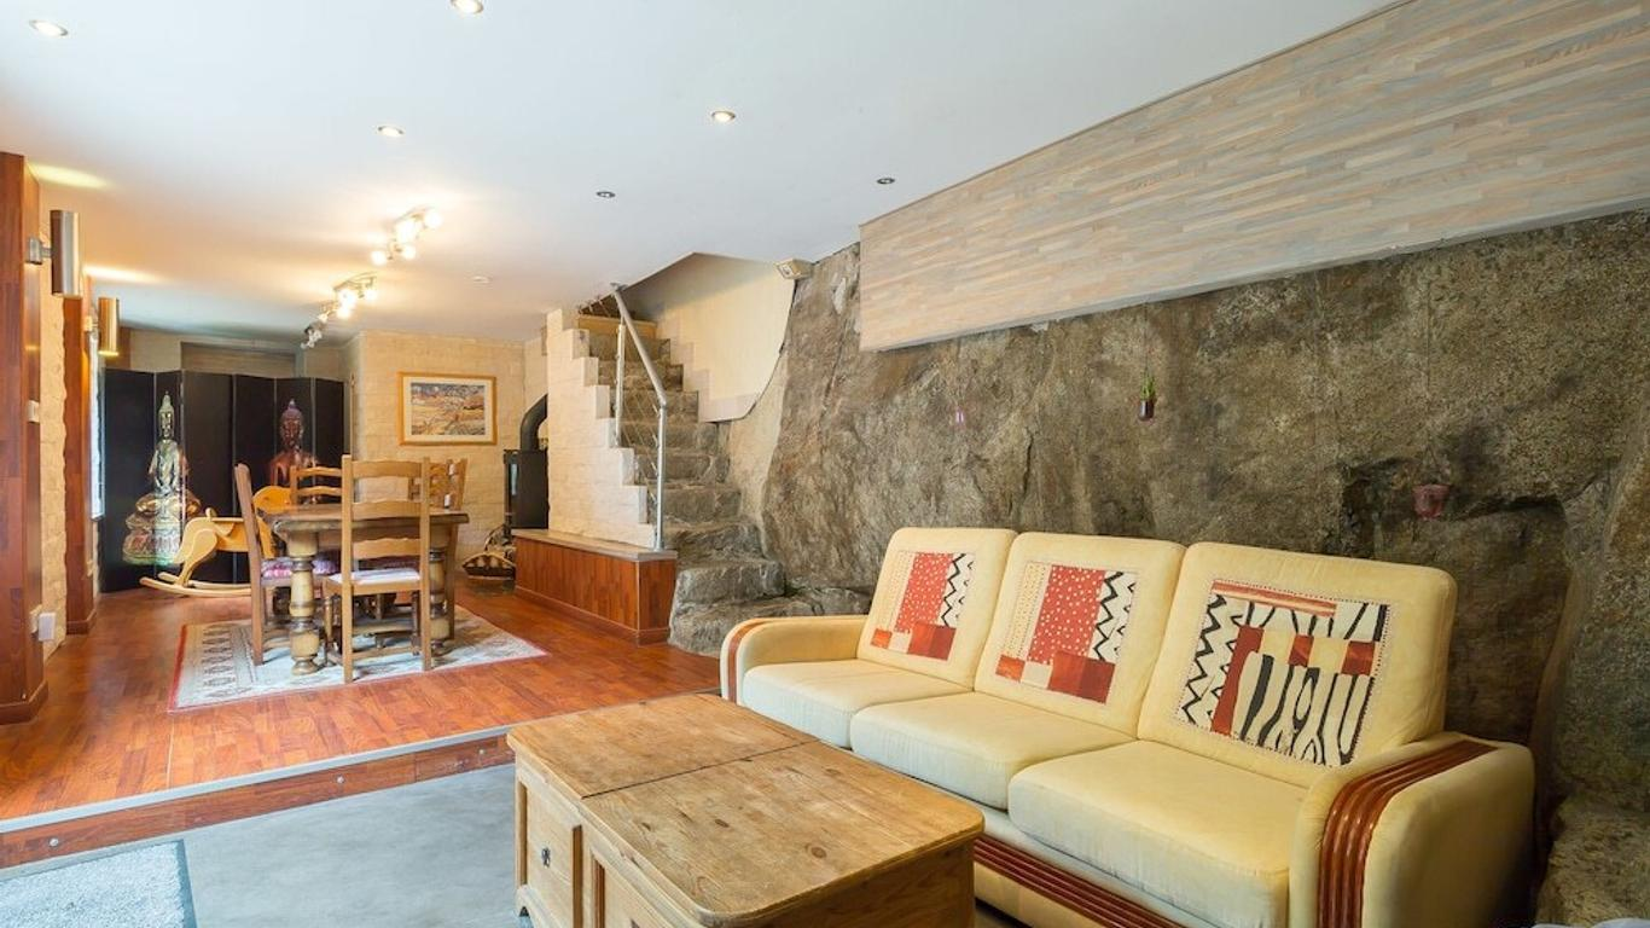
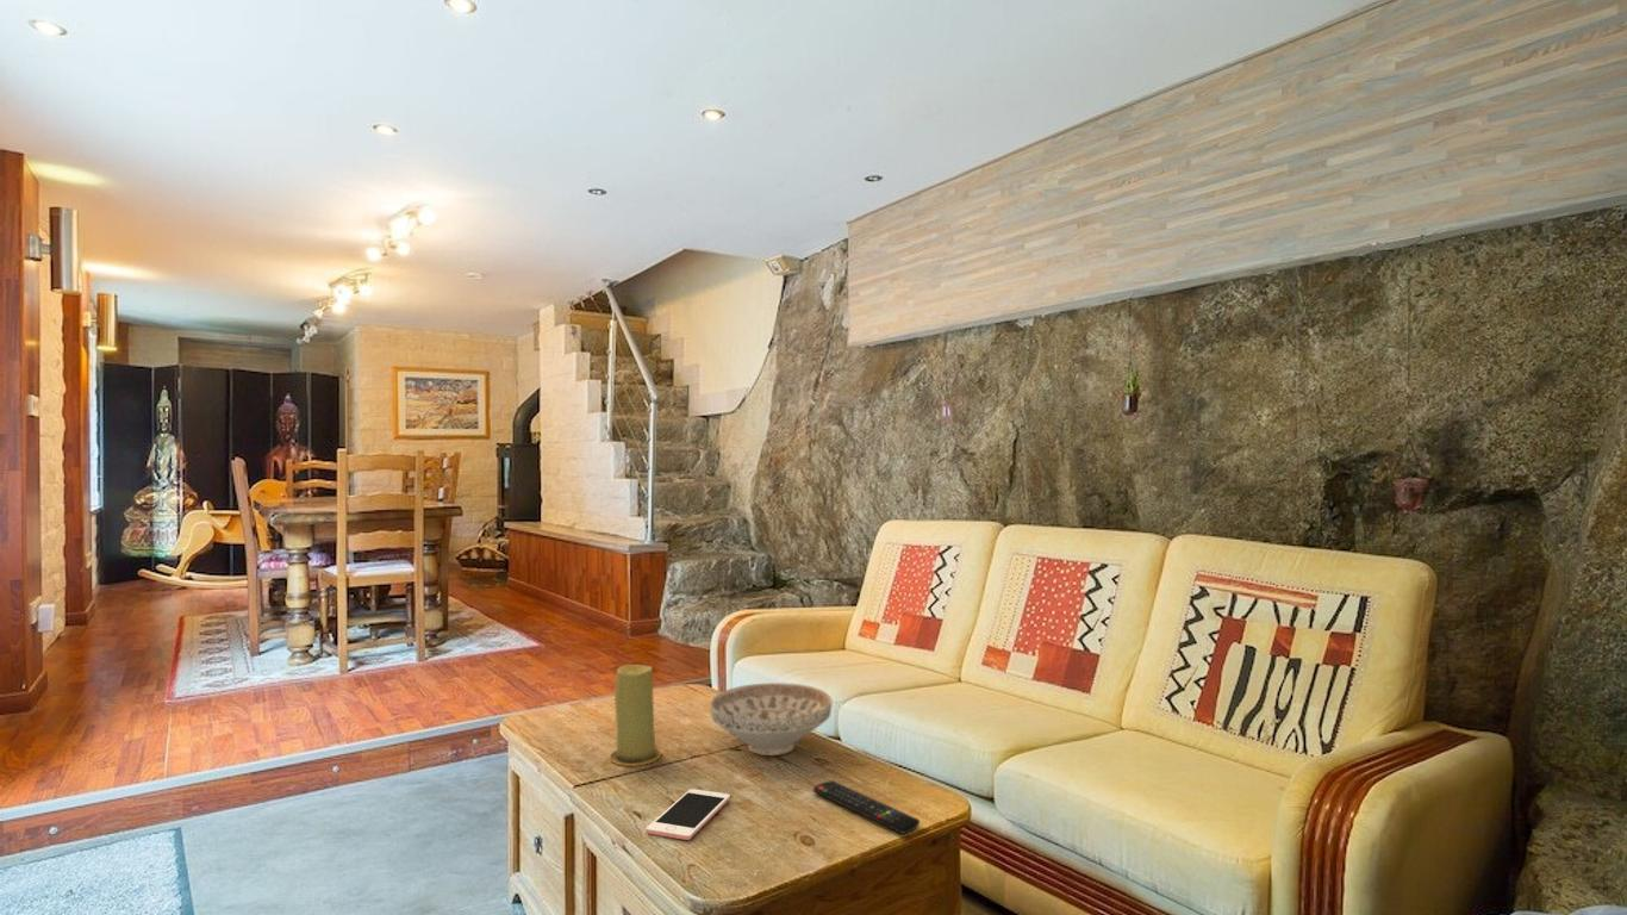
+ cell phone (690, 813)
+ decorative bowl (771, 723)
+ candle (635, 711)
+ remote control (862, 805)
